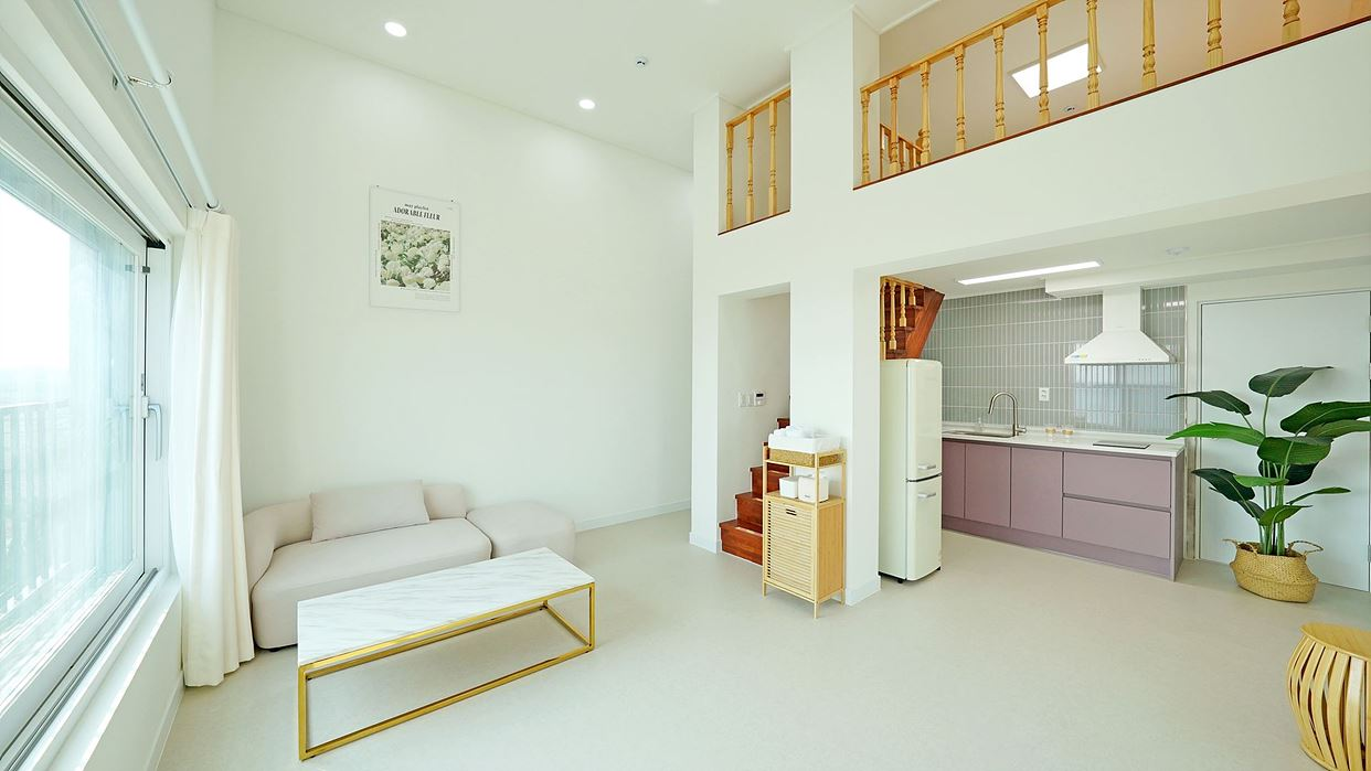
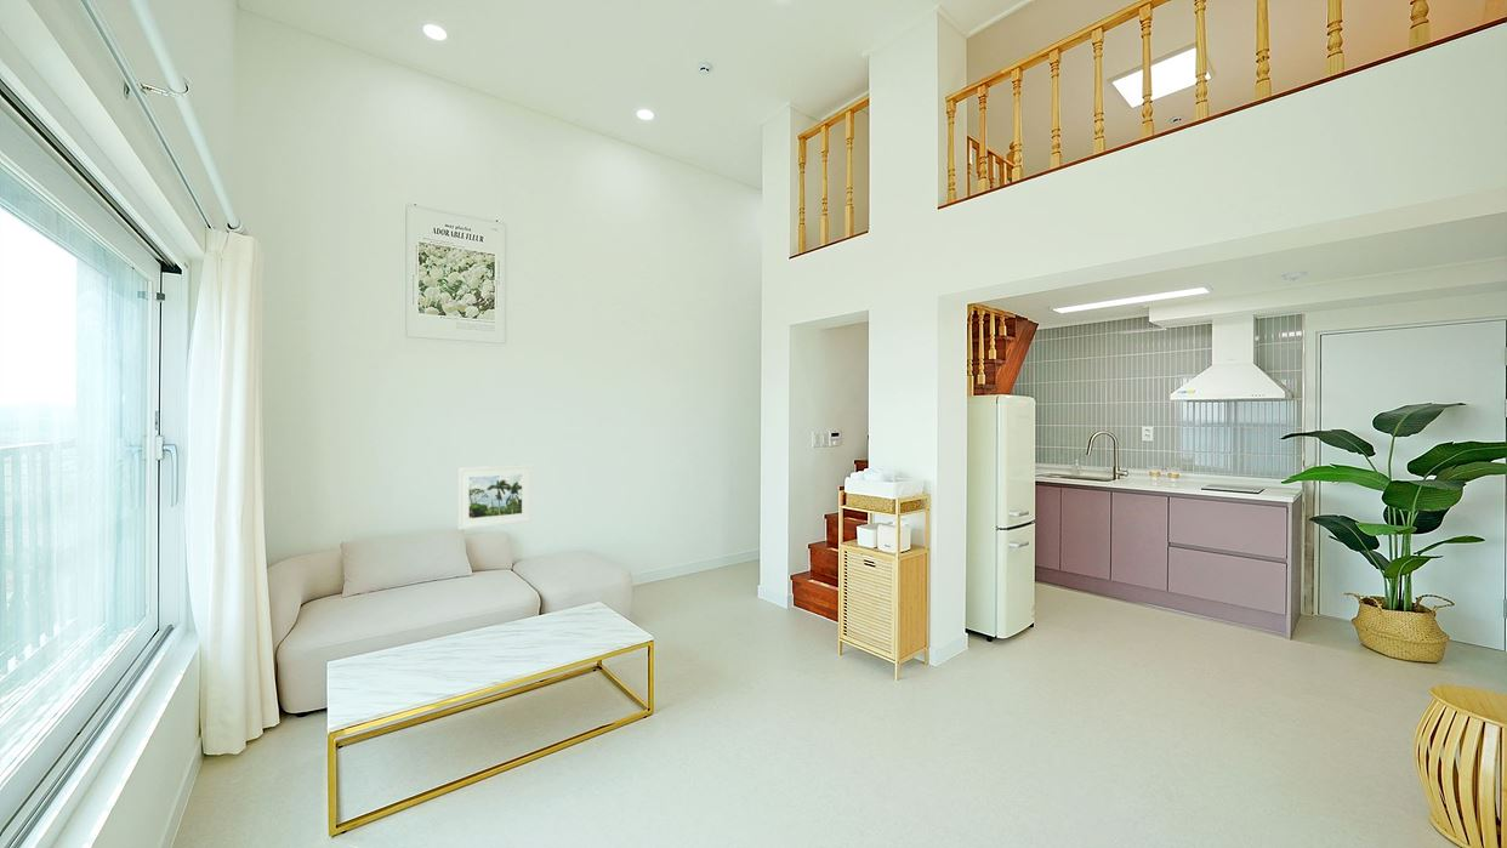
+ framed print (495, 495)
